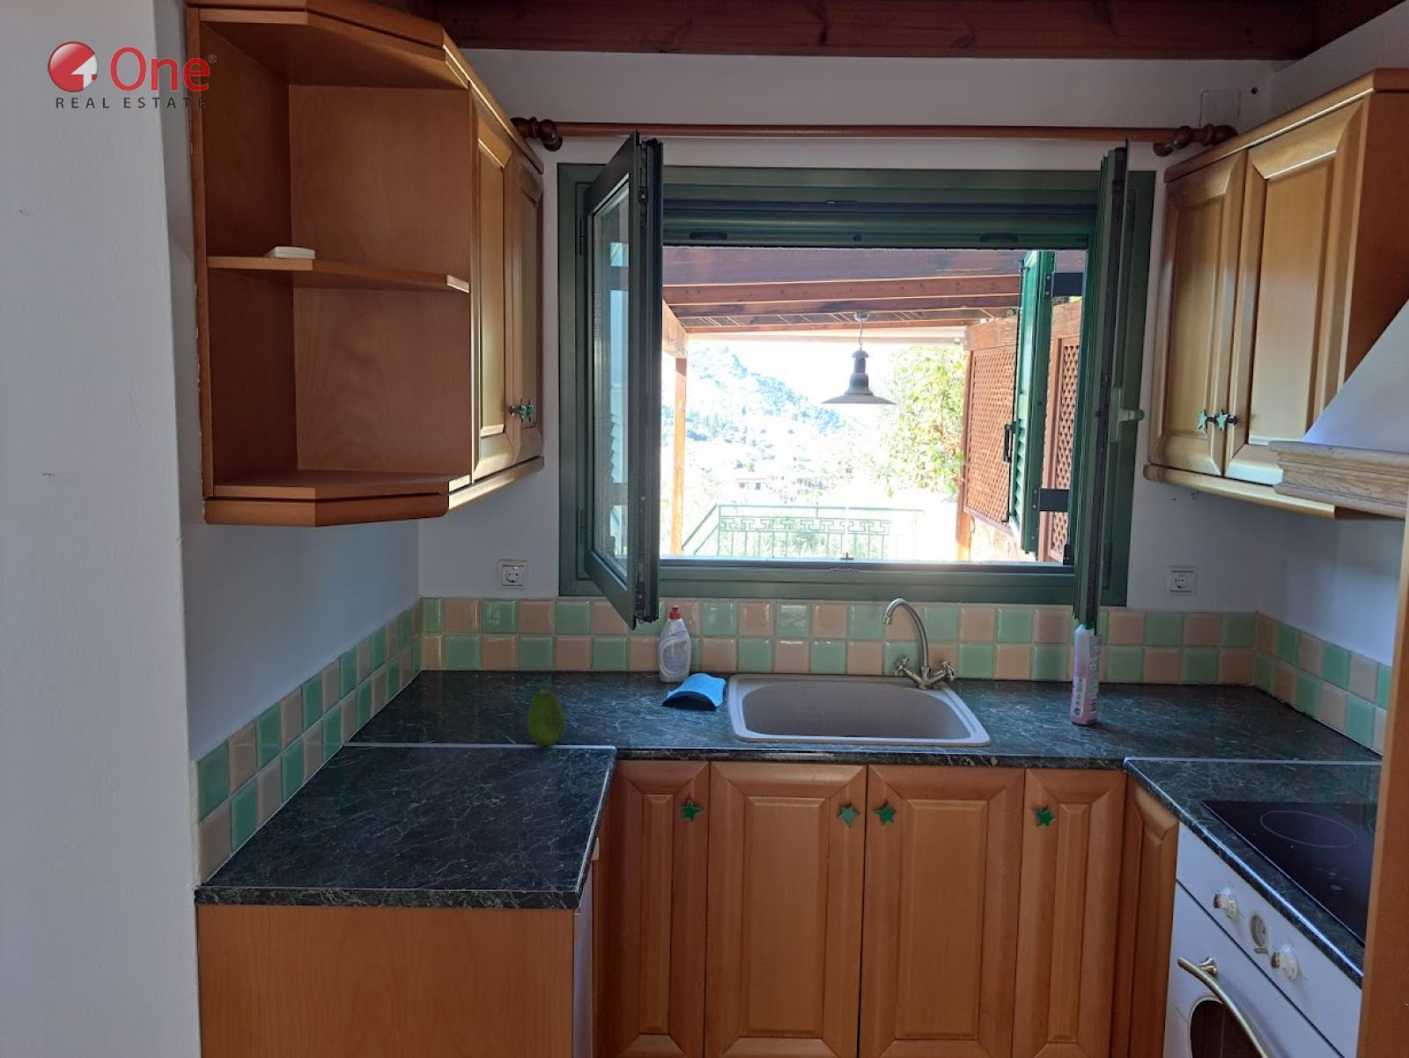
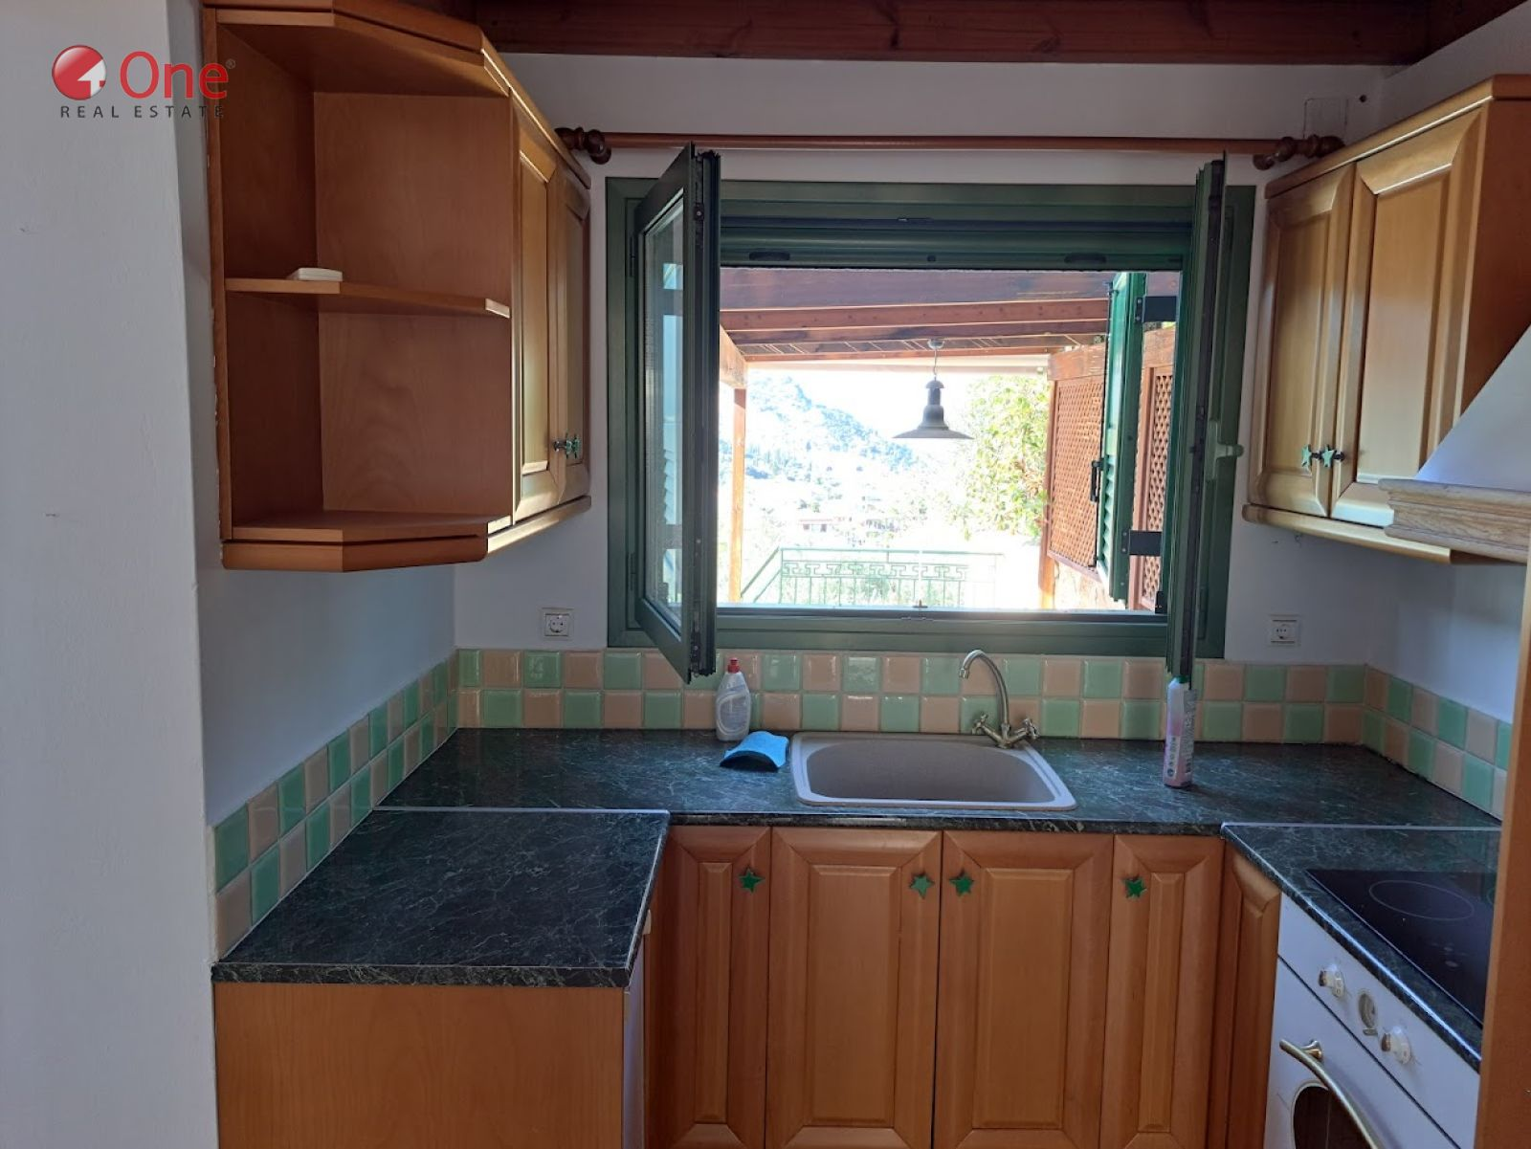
- fruit (546, 717)
